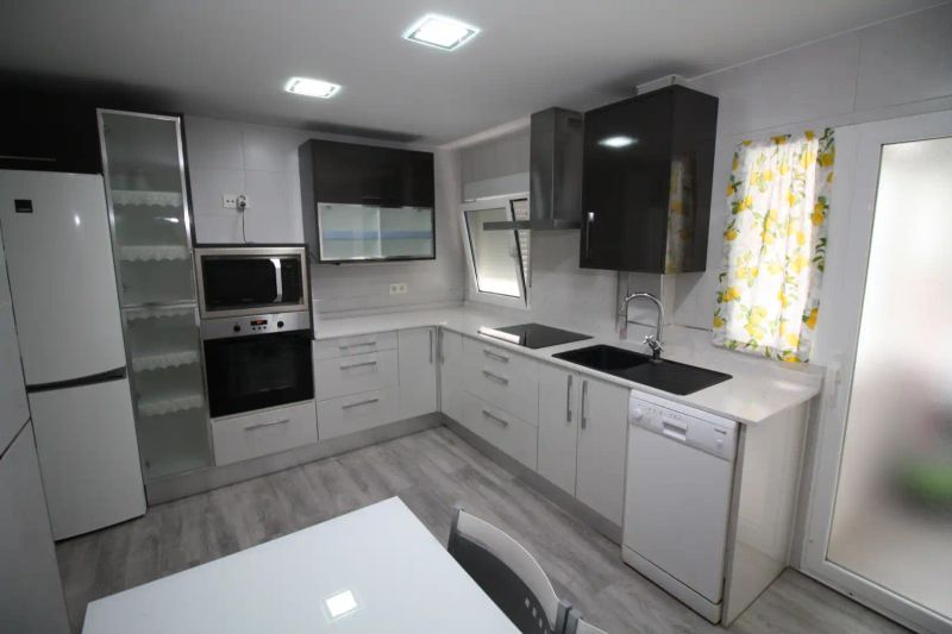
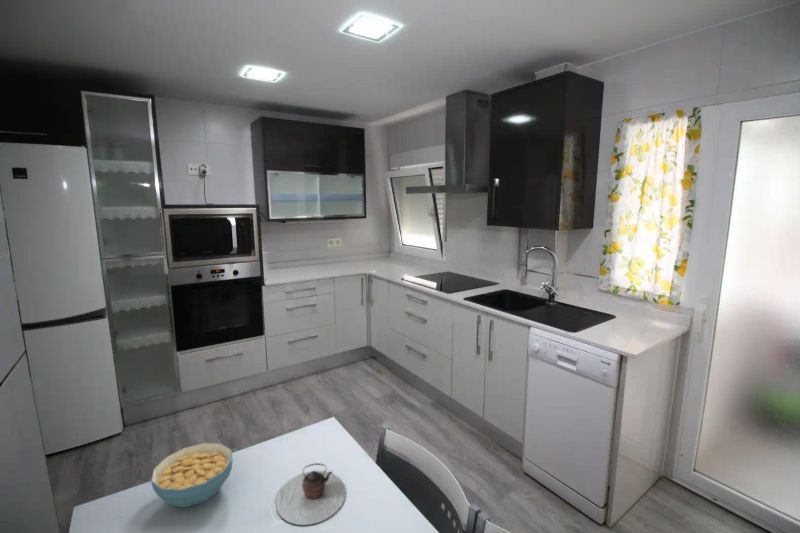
+ cereal bowl (195, 480)
+ teapot (310, 481)
